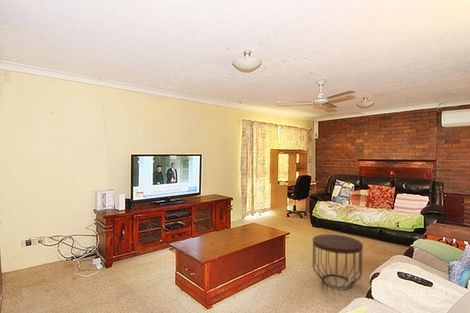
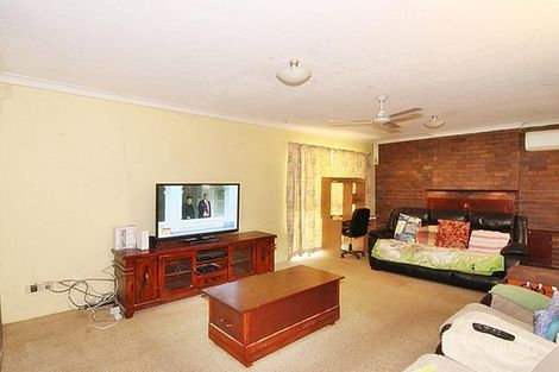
- side table (336, 261)
